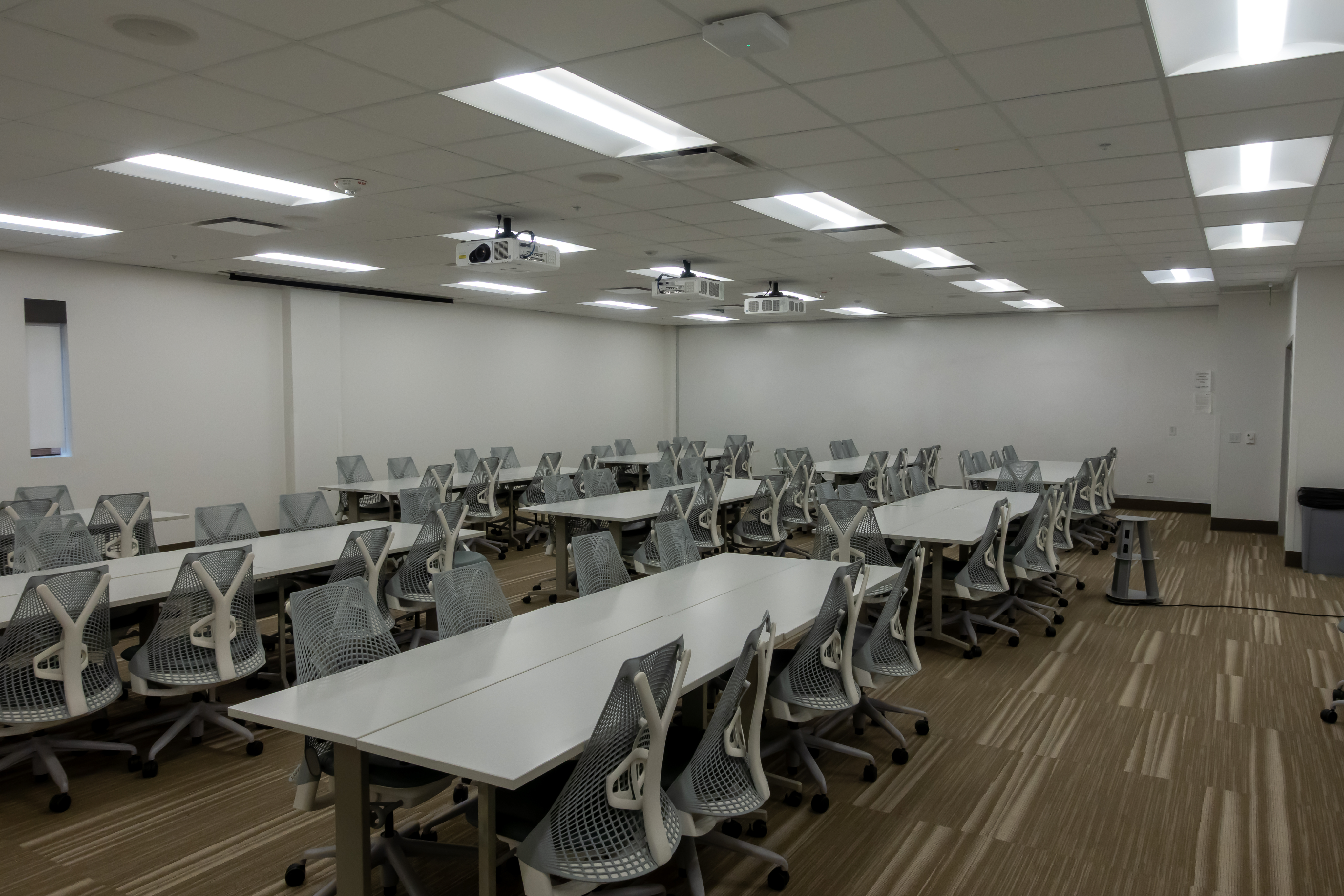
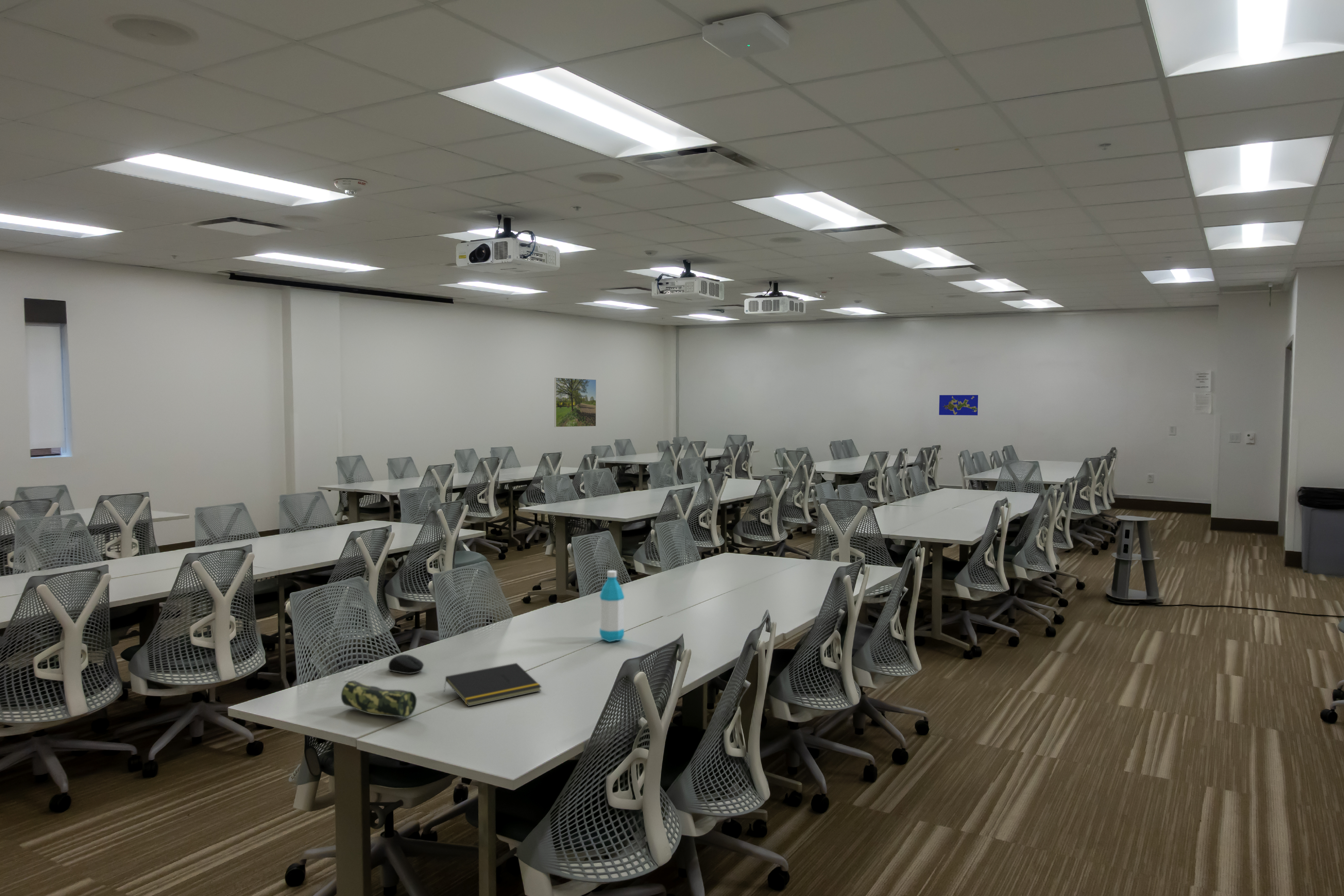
+ water bottle (612, 605)
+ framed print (576, 403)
+ notepad (494, 683)
+ pencil case (377, 699)
+ computer mouse (406, 663)
+ world map (958, 405)
